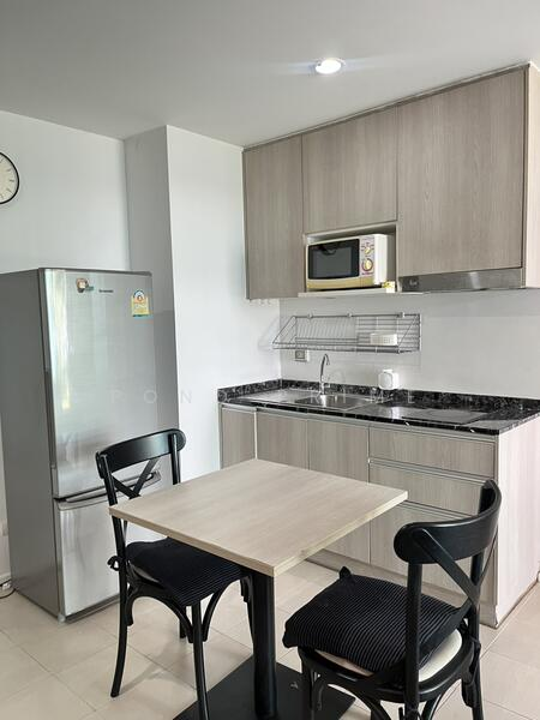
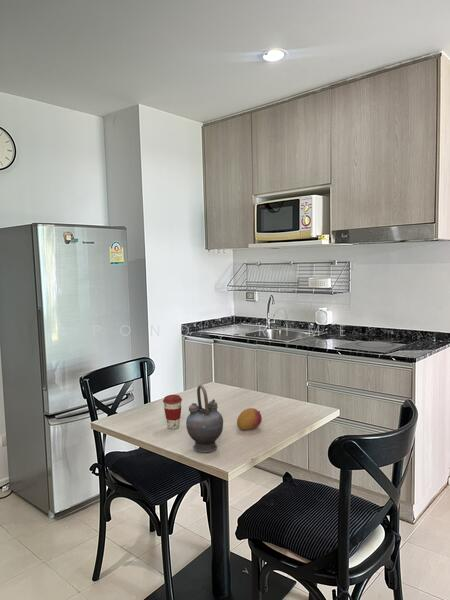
+ coffee cup (172, 411)
+ fruit (249, 418)
+ teapot (203, 415)
